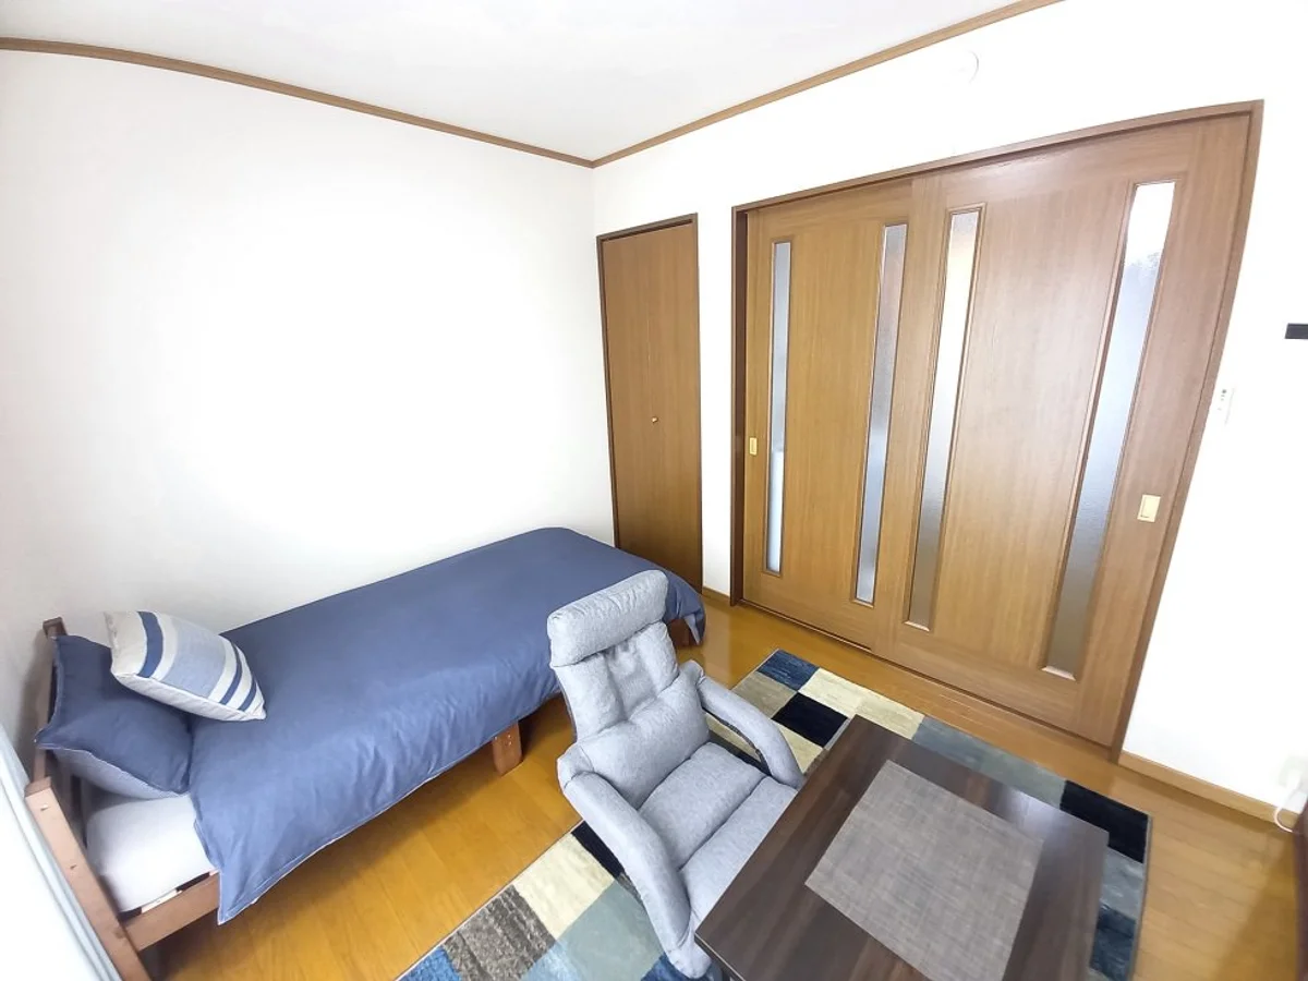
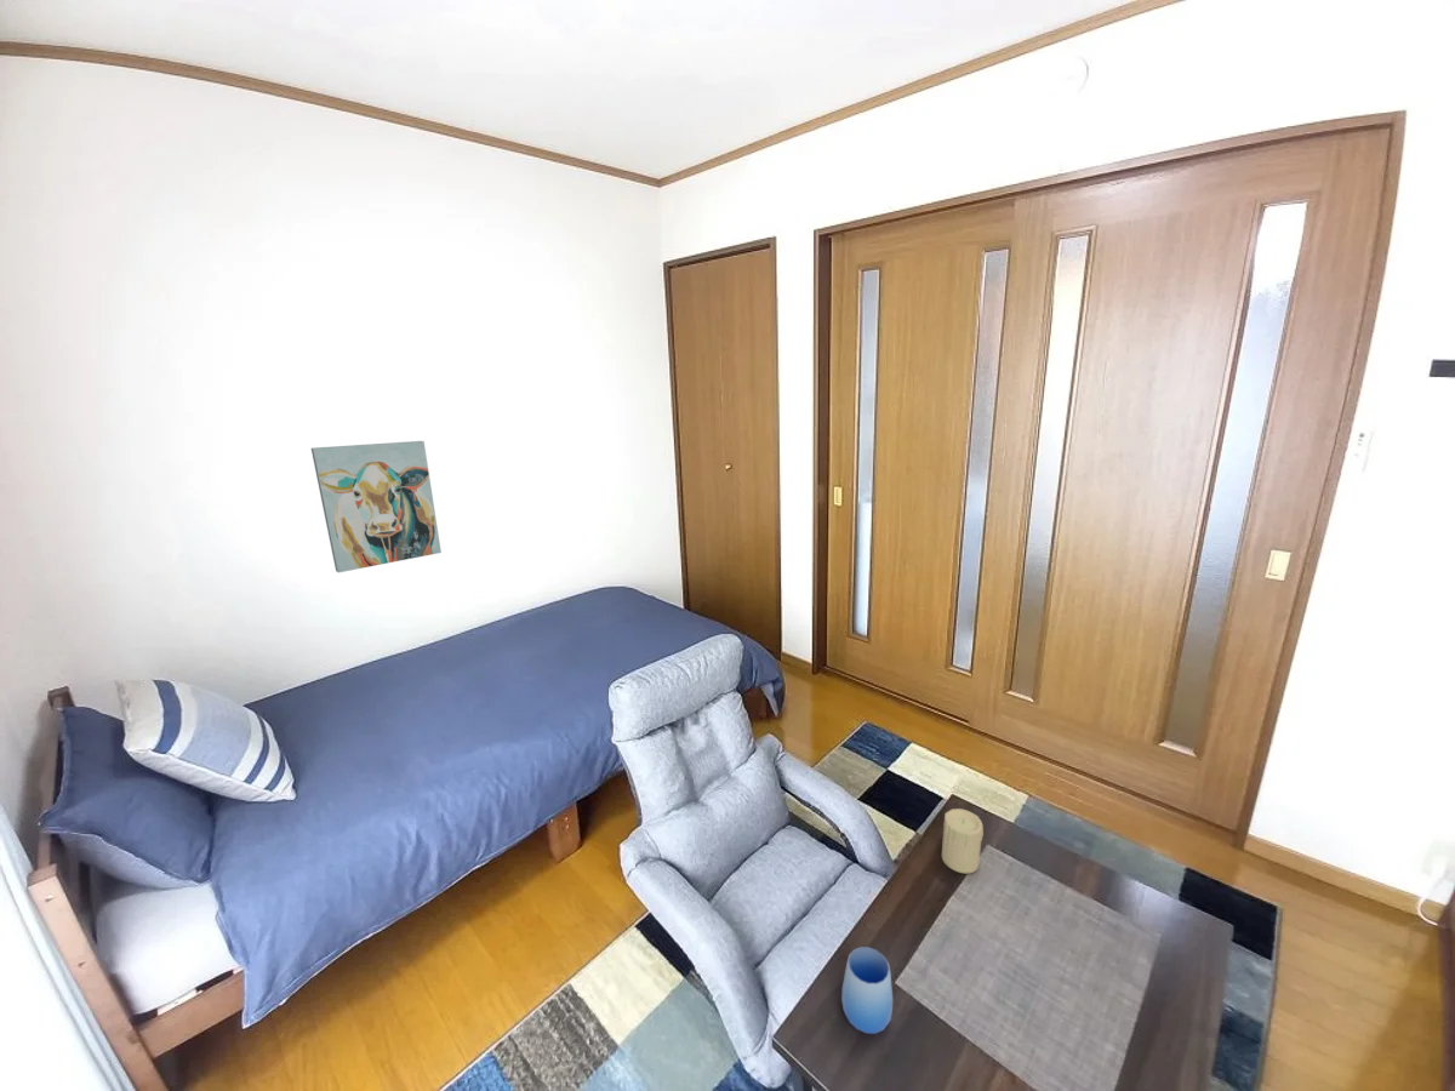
+ cup (867, 989)
+ candle (962, 839)
+ wall art (381, 504)
